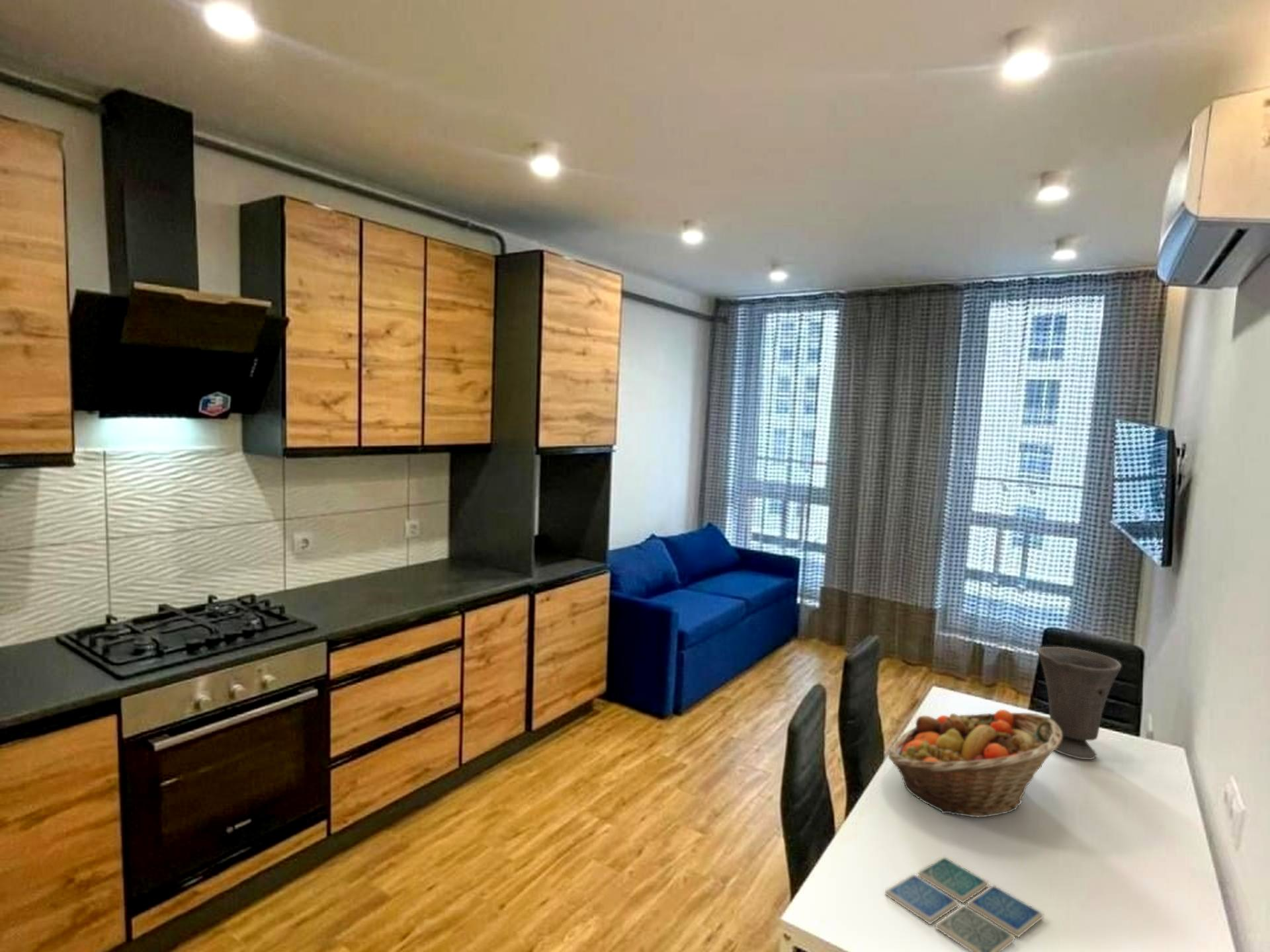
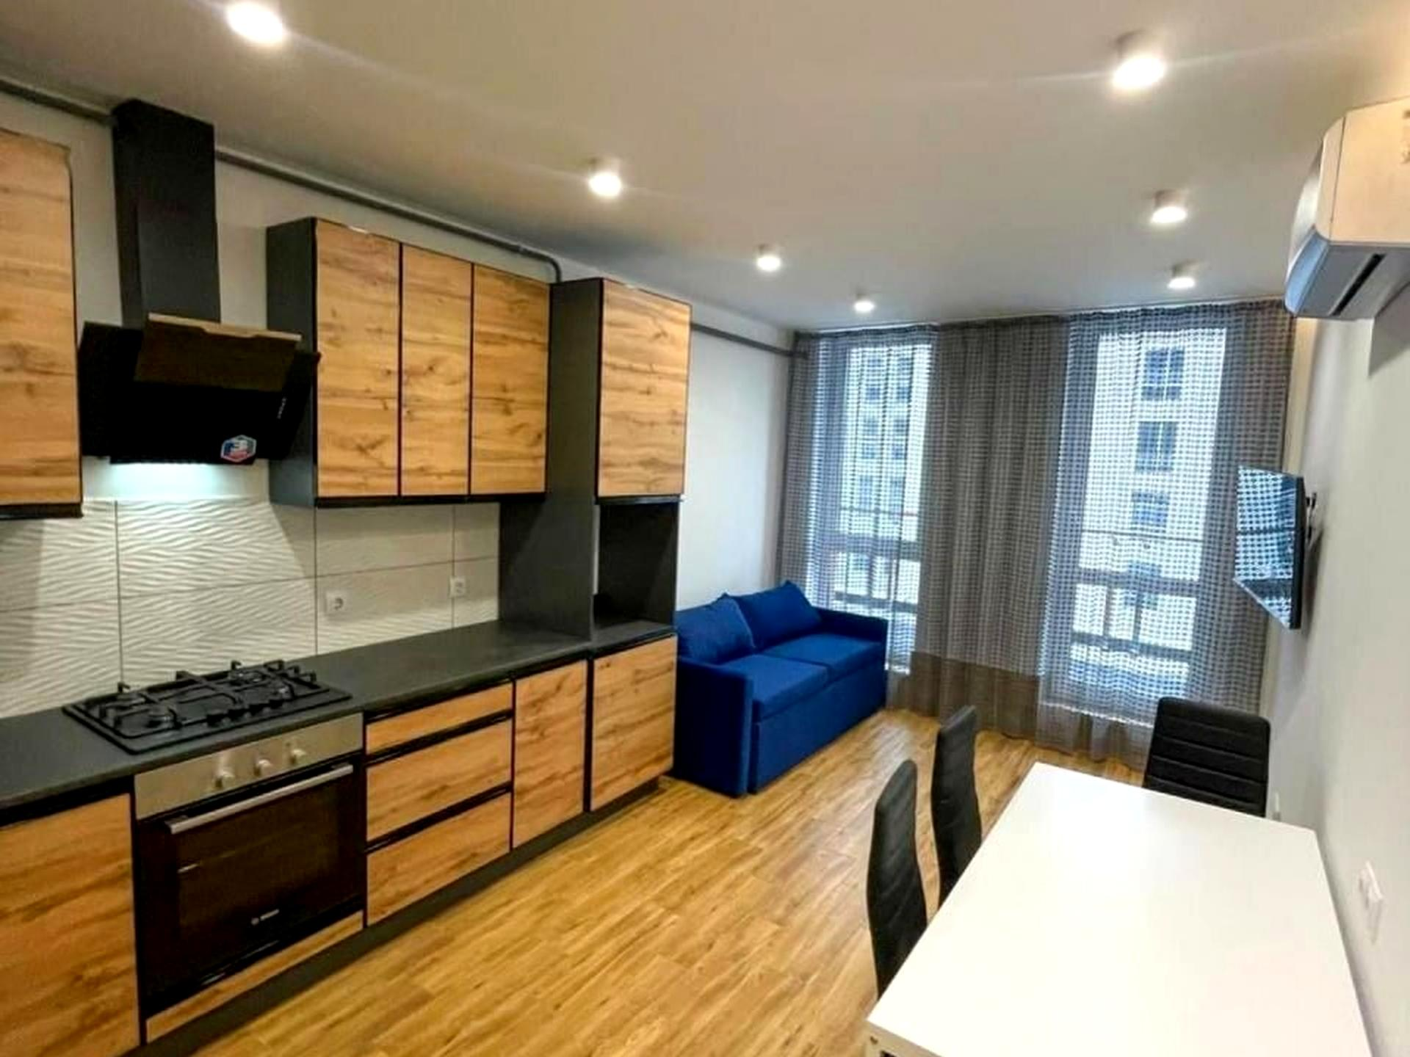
- fruit basket (972, 752)
- drink coaster (962, 902)
- vase (1074, 703)
